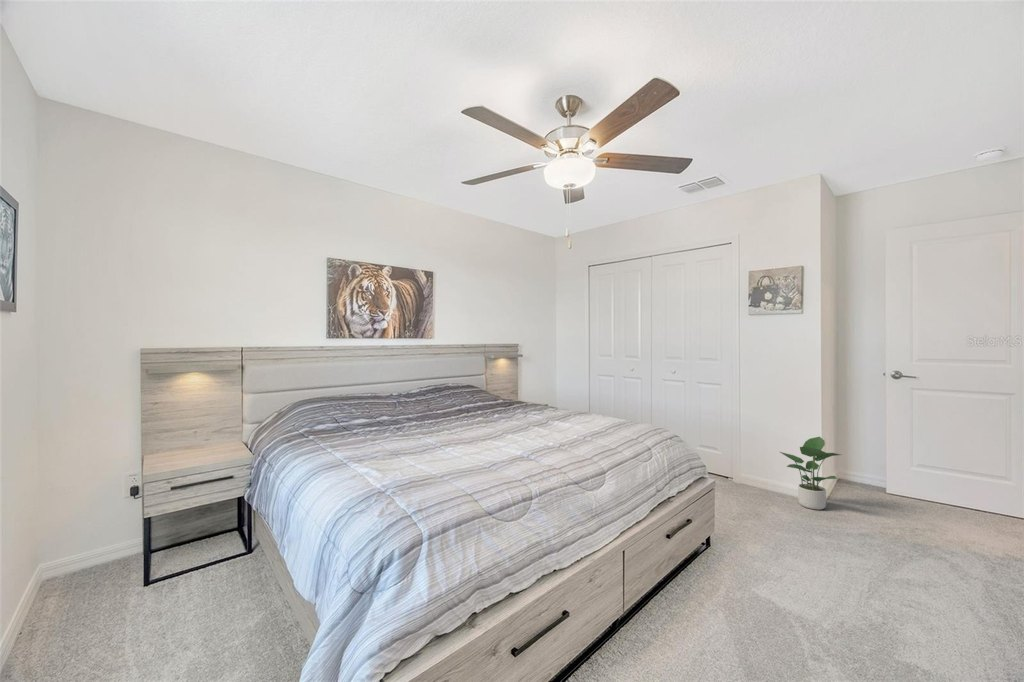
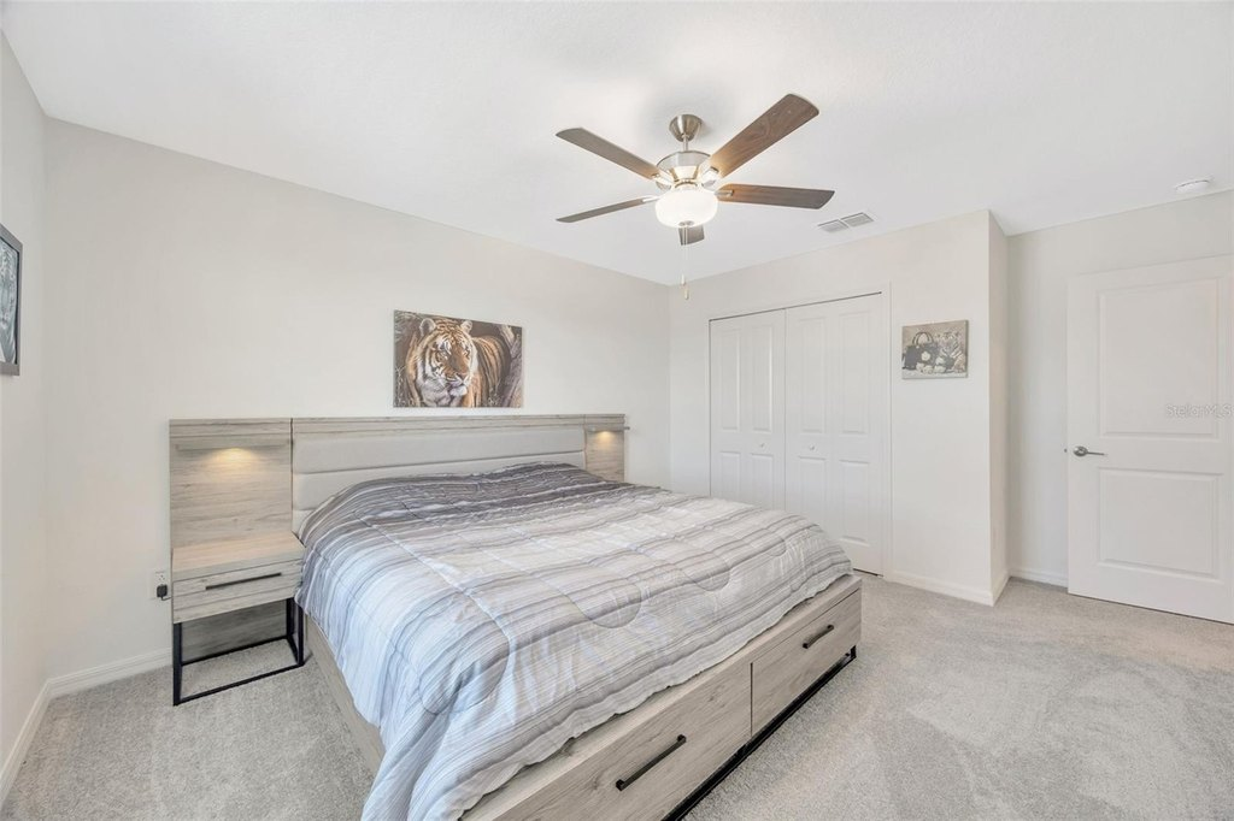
- potted plant (807, 471)
